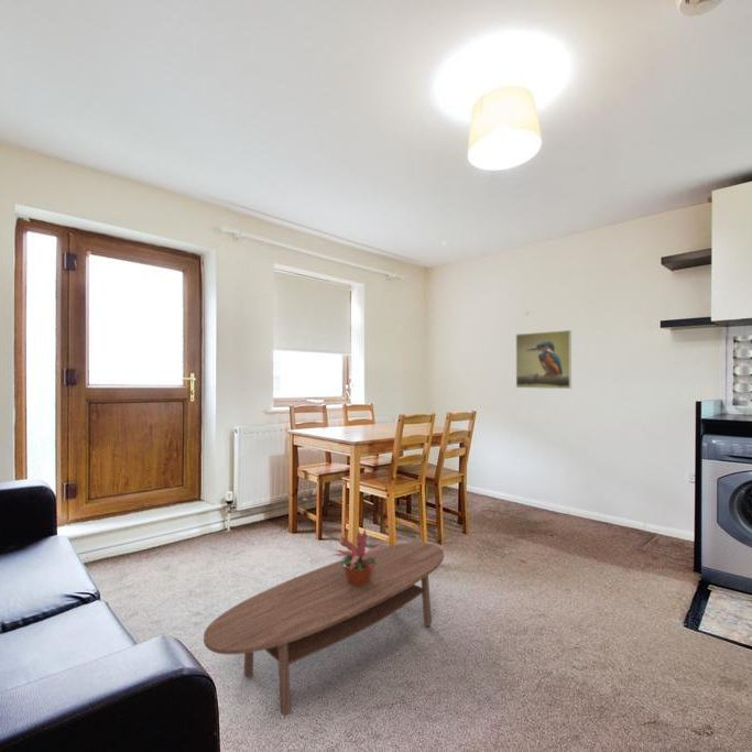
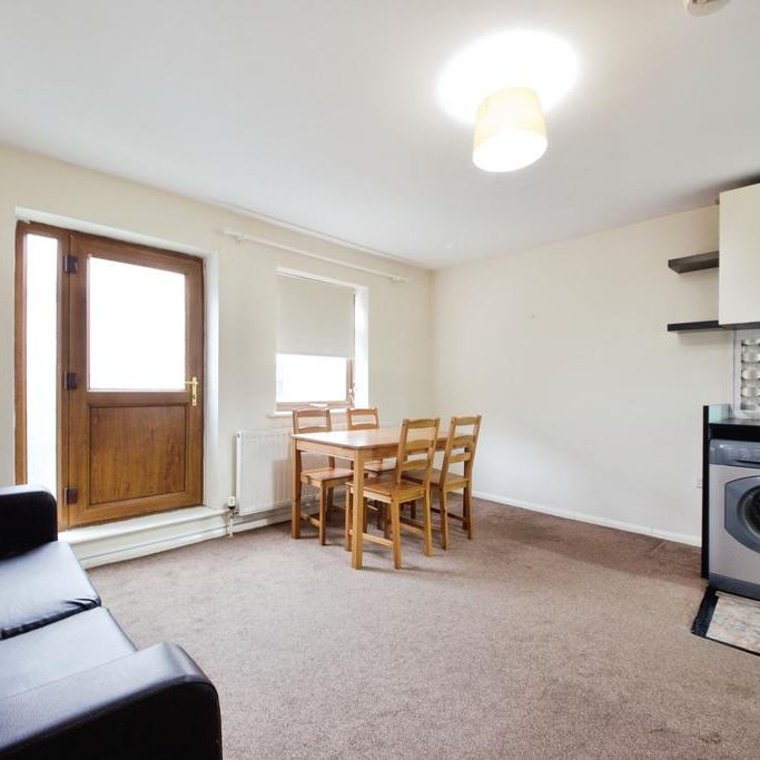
- coffee table (346, 614)
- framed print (542, 360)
- potted plant (358, 555)
